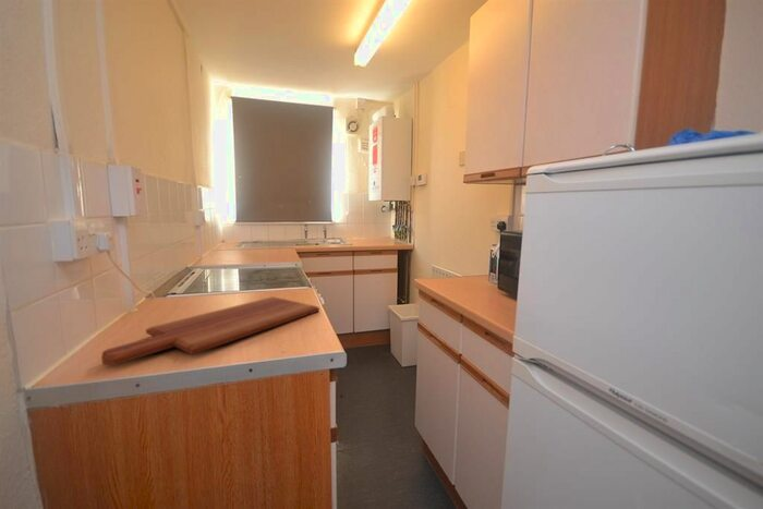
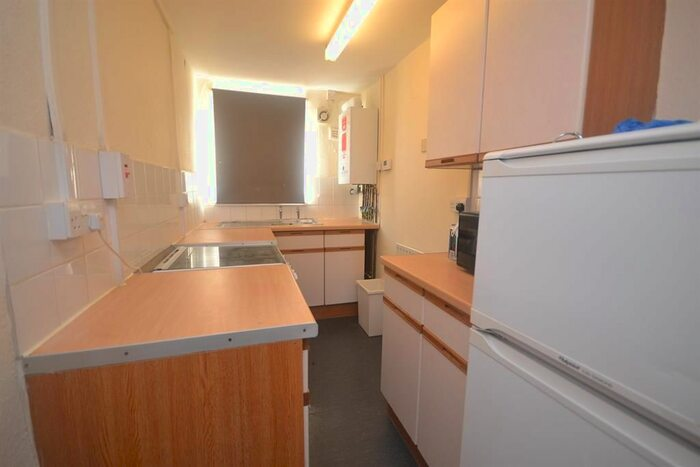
- cutting board (238, 319)
